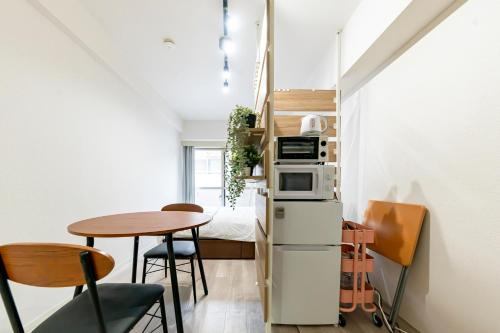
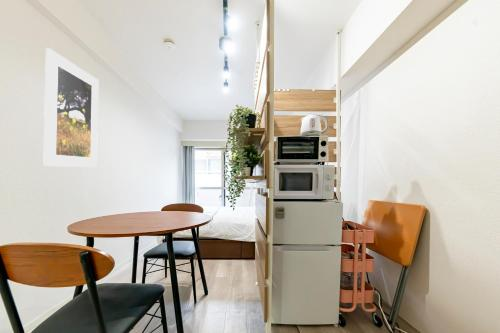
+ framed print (75, 116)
